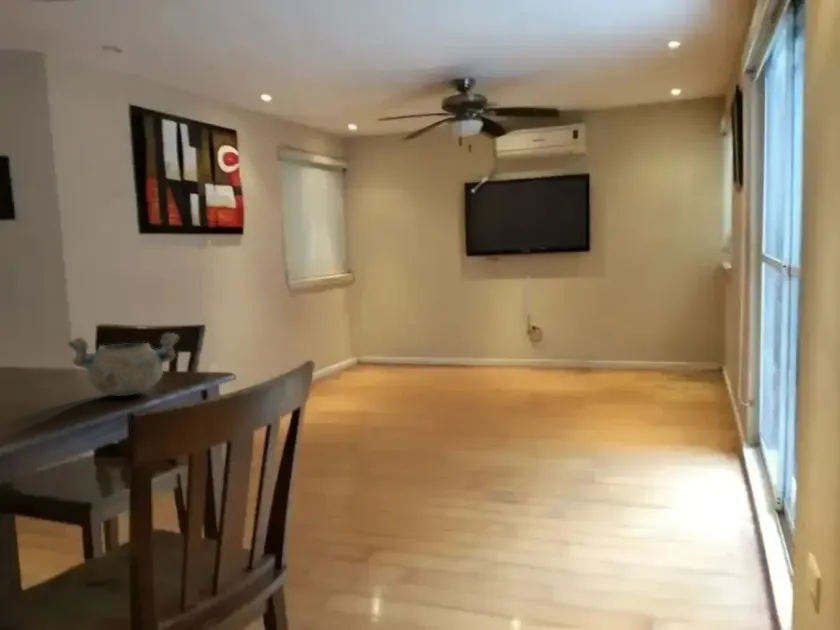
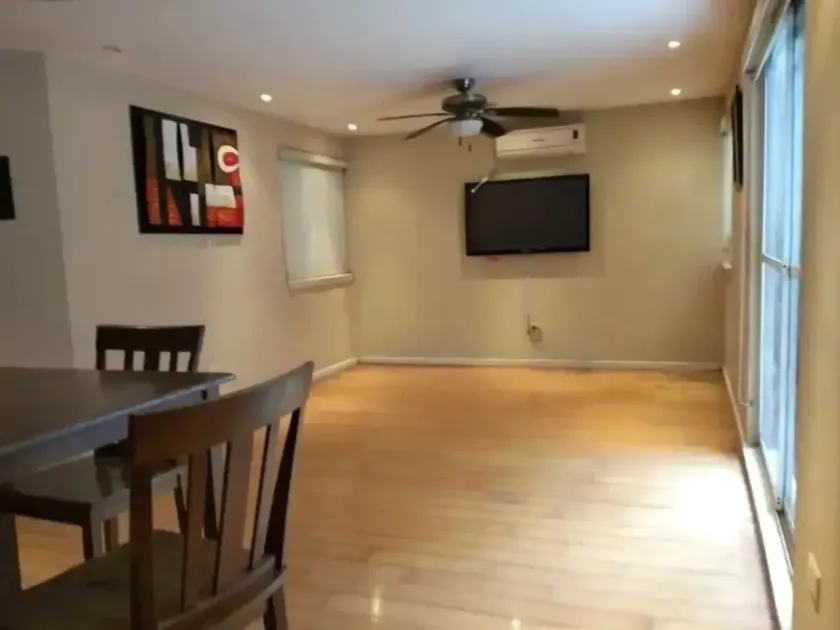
- decorative bowl (126, 363)
